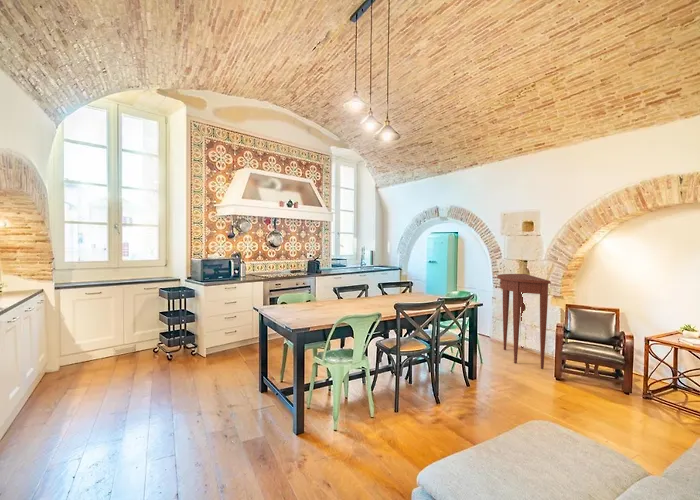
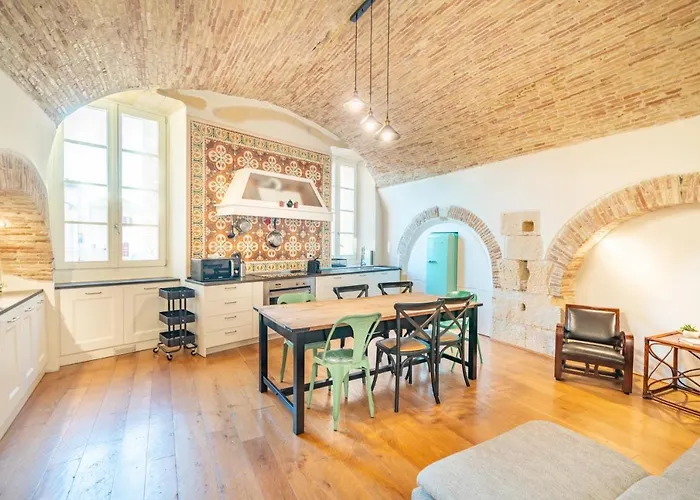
- console table (521, 317)
